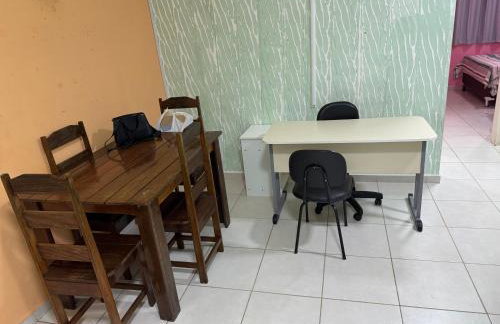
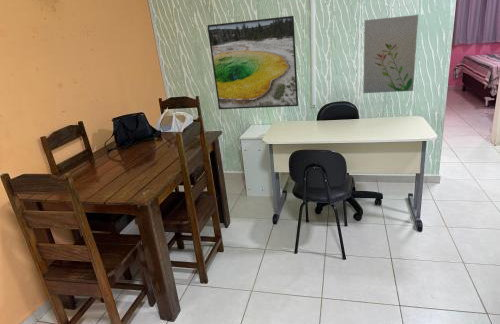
+ wall art (389, 56)
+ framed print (253, 66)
